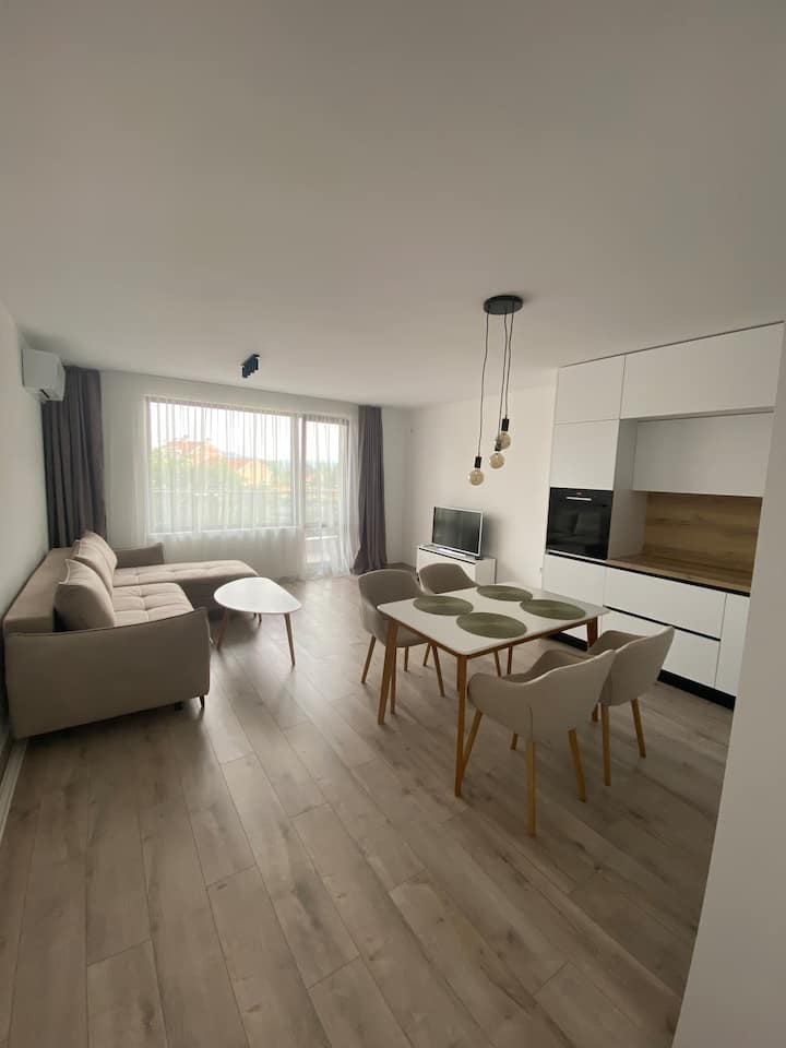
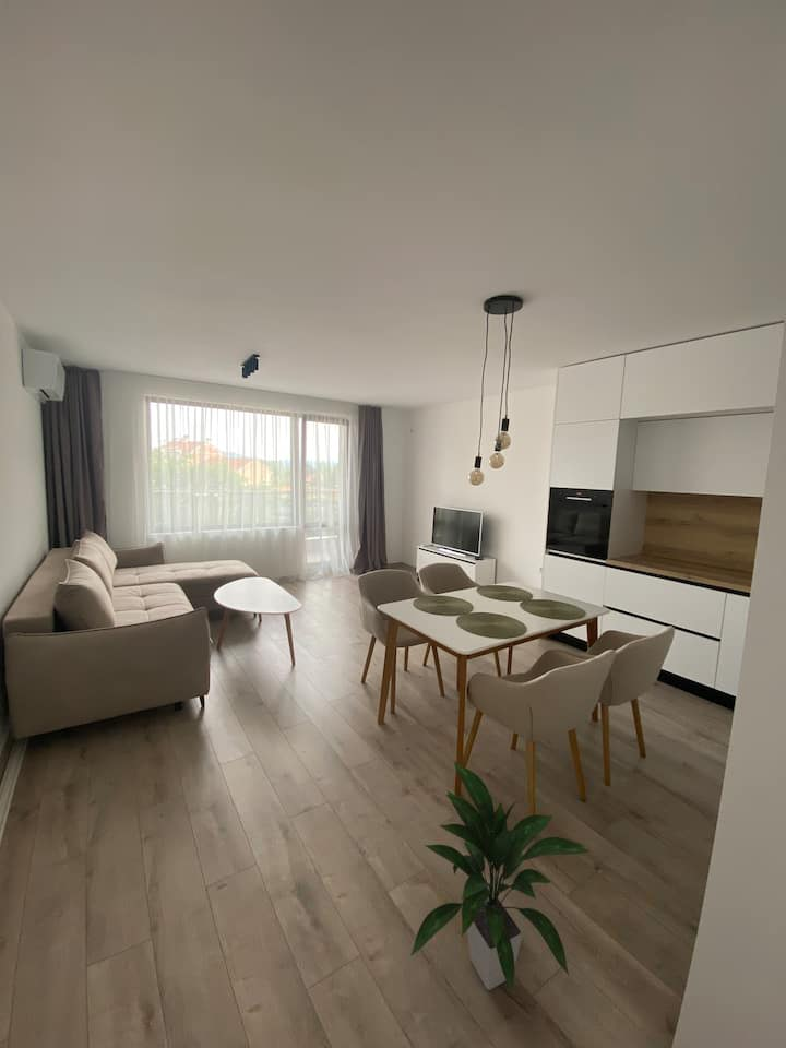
+ indoor plant (490, 878)
